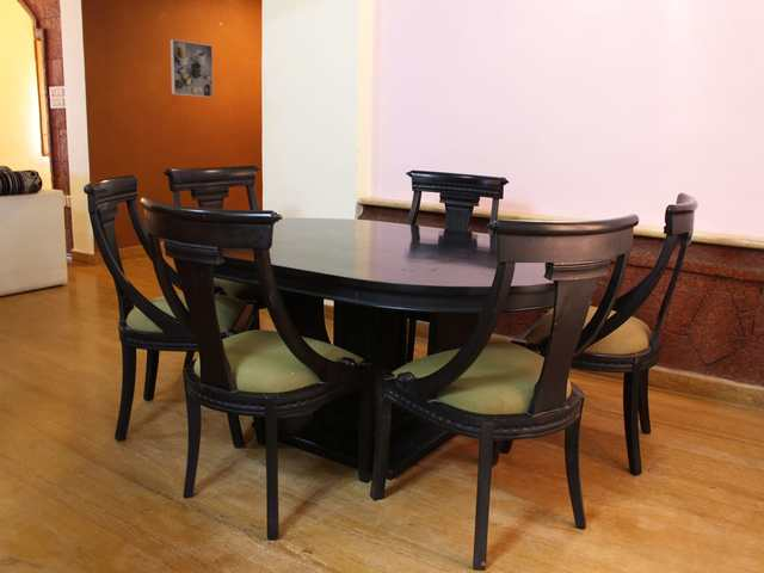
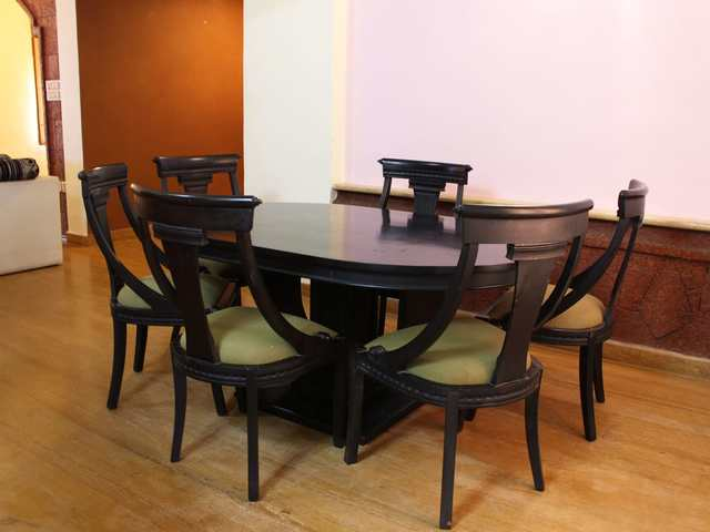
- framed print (192, 69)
